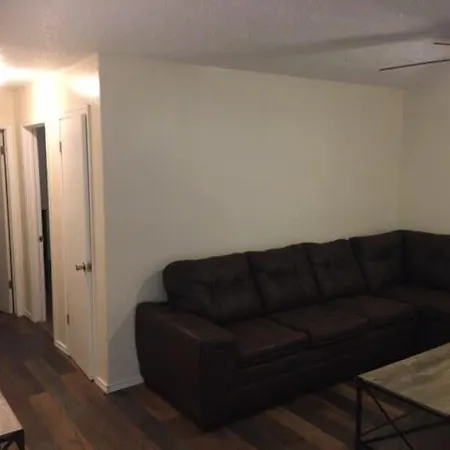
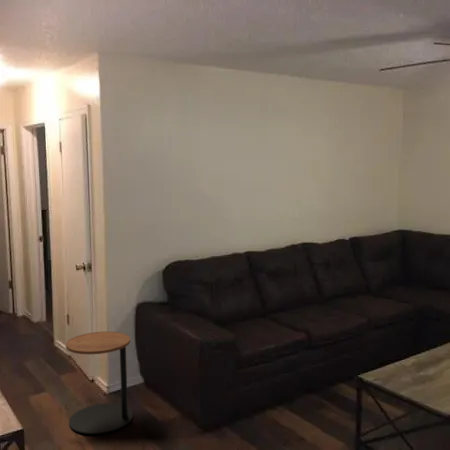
+ side table (121, 380)
